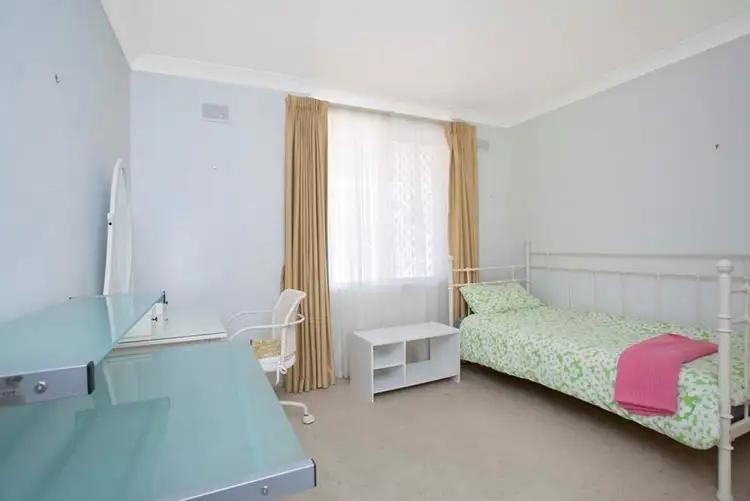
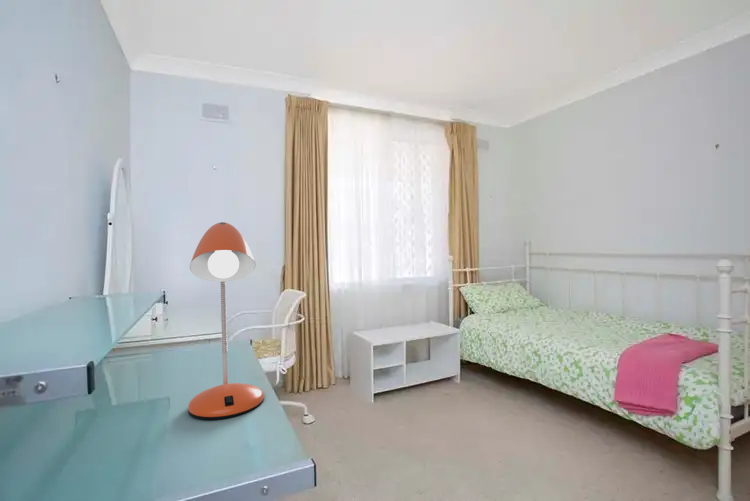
+ desk lamp (225, 315)
